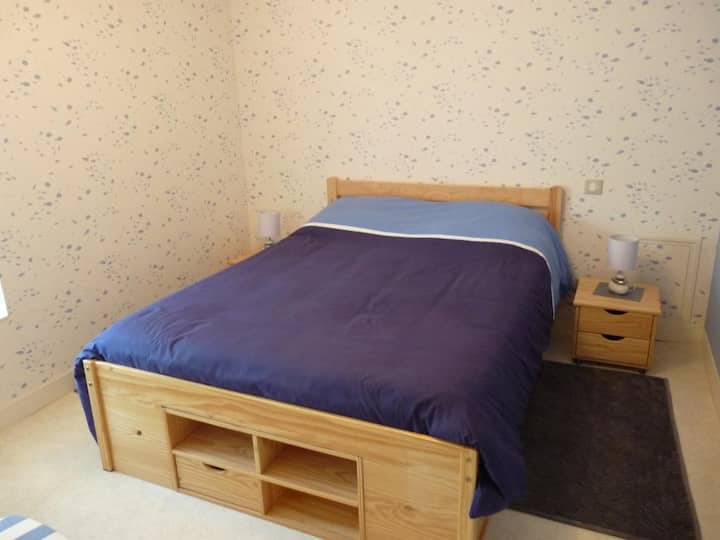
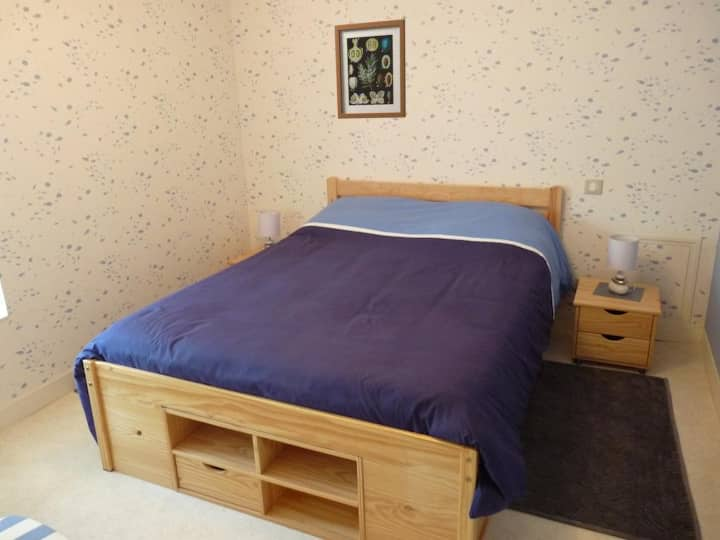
+ wall art (370, 71)
